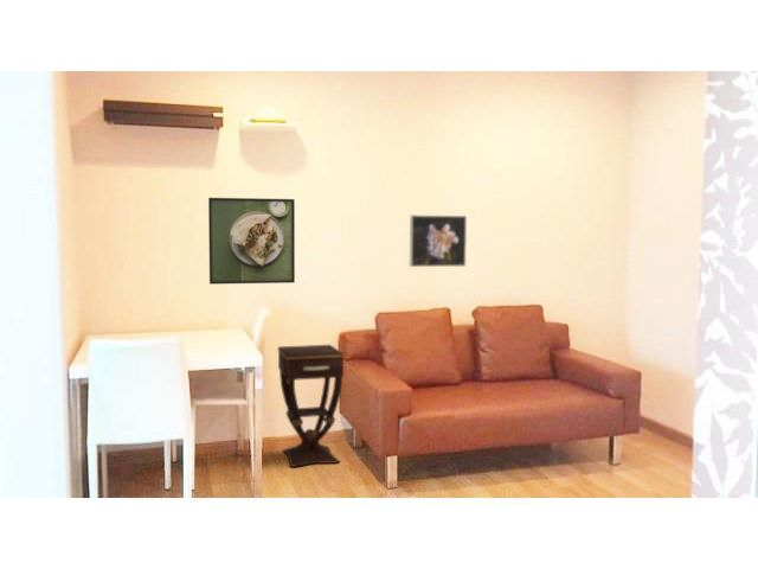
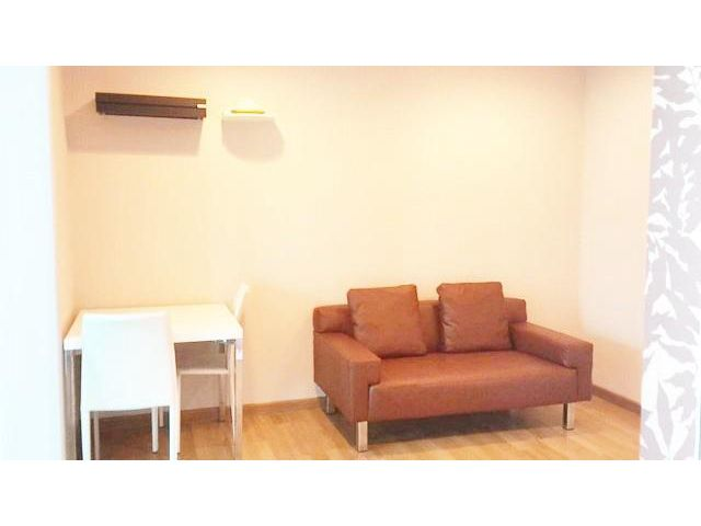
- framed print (252, 241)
- side table (310, 408)
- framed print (437, 241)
